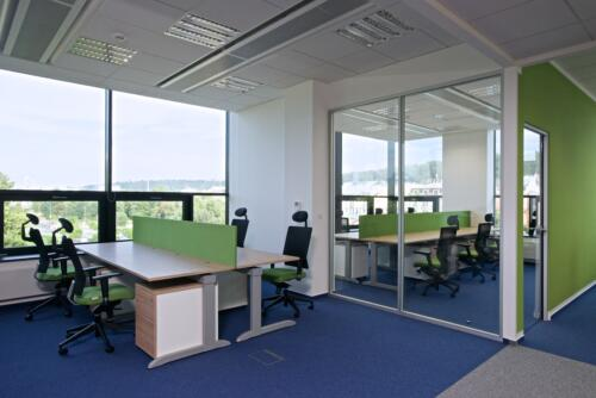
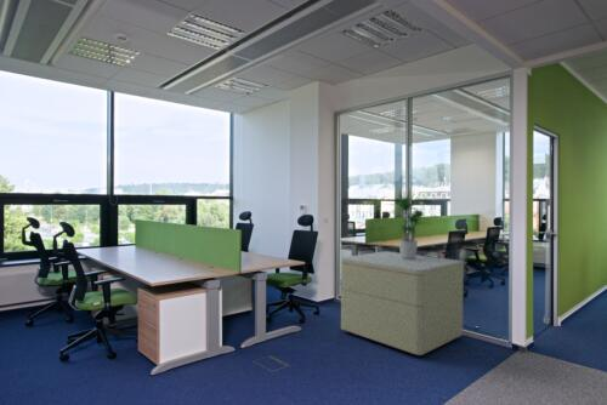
+ nightstand (399, 297)
+ potted plant (408, 223)
